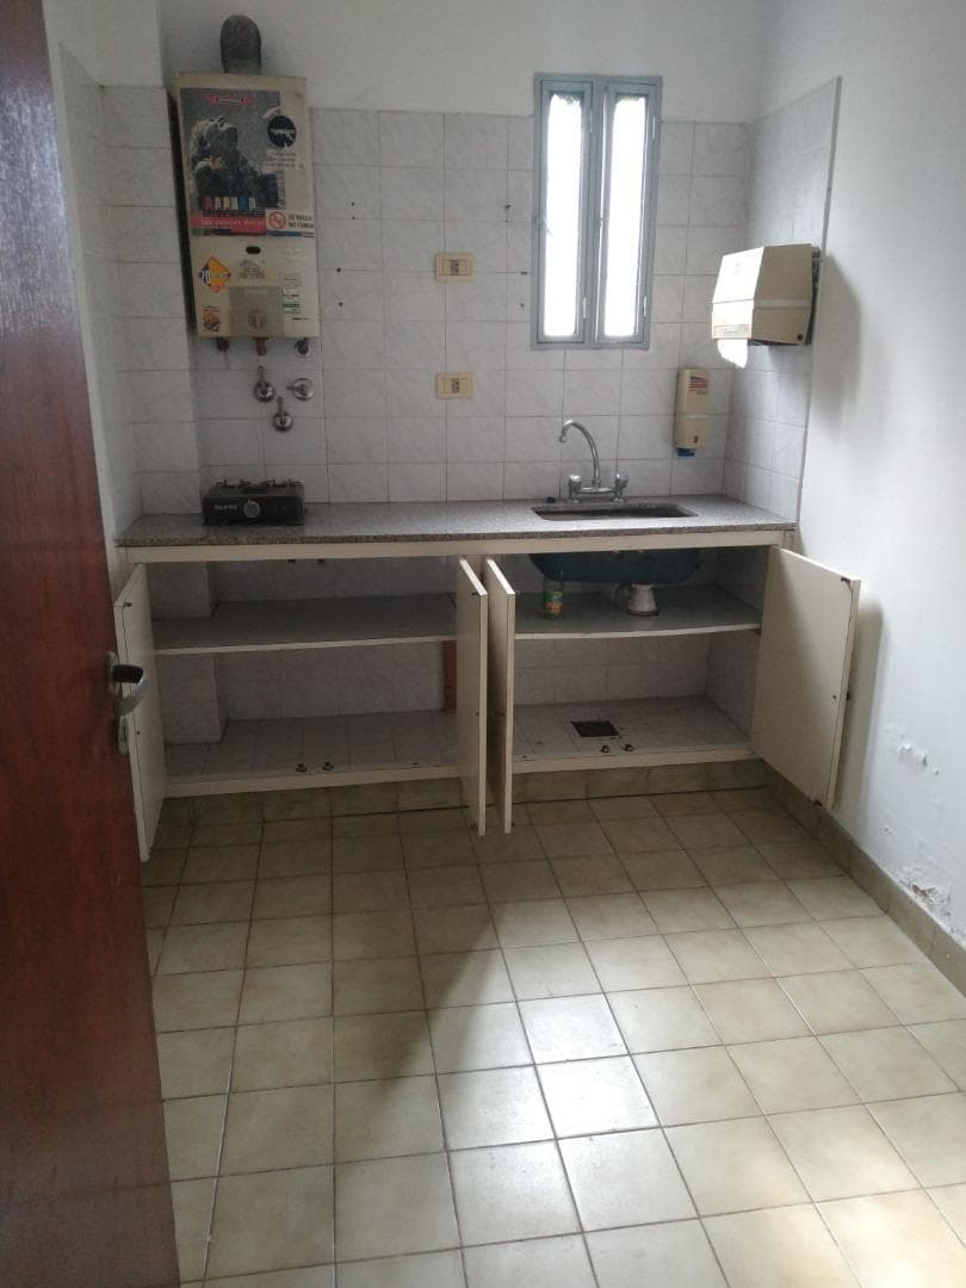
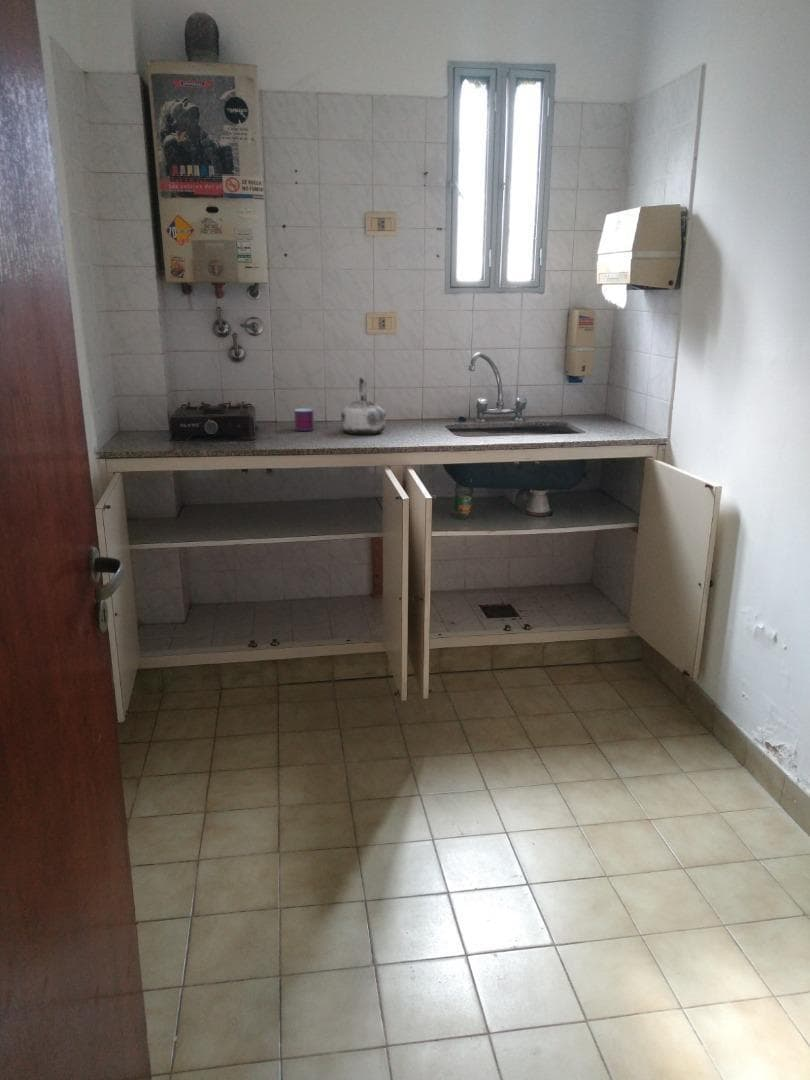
+ mug (303, 419)
+ kettle (362, 404)
